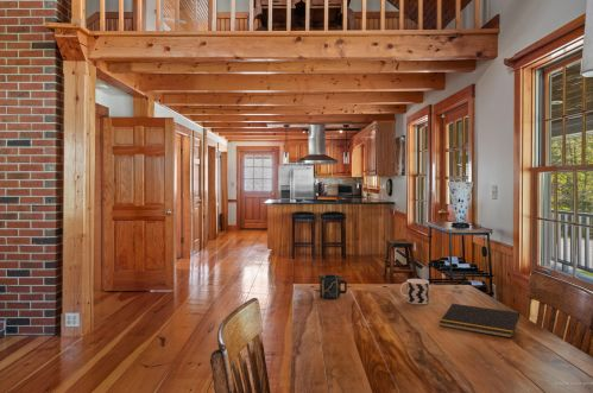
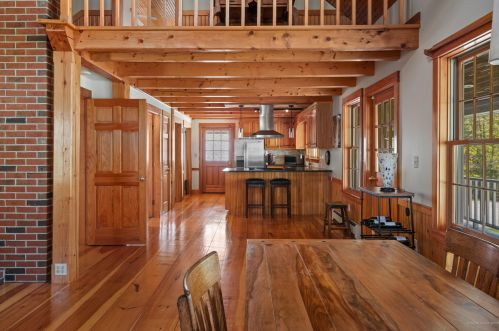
- notepad (479, 318)
- cup (333, 286)
- cup (414, 291)
